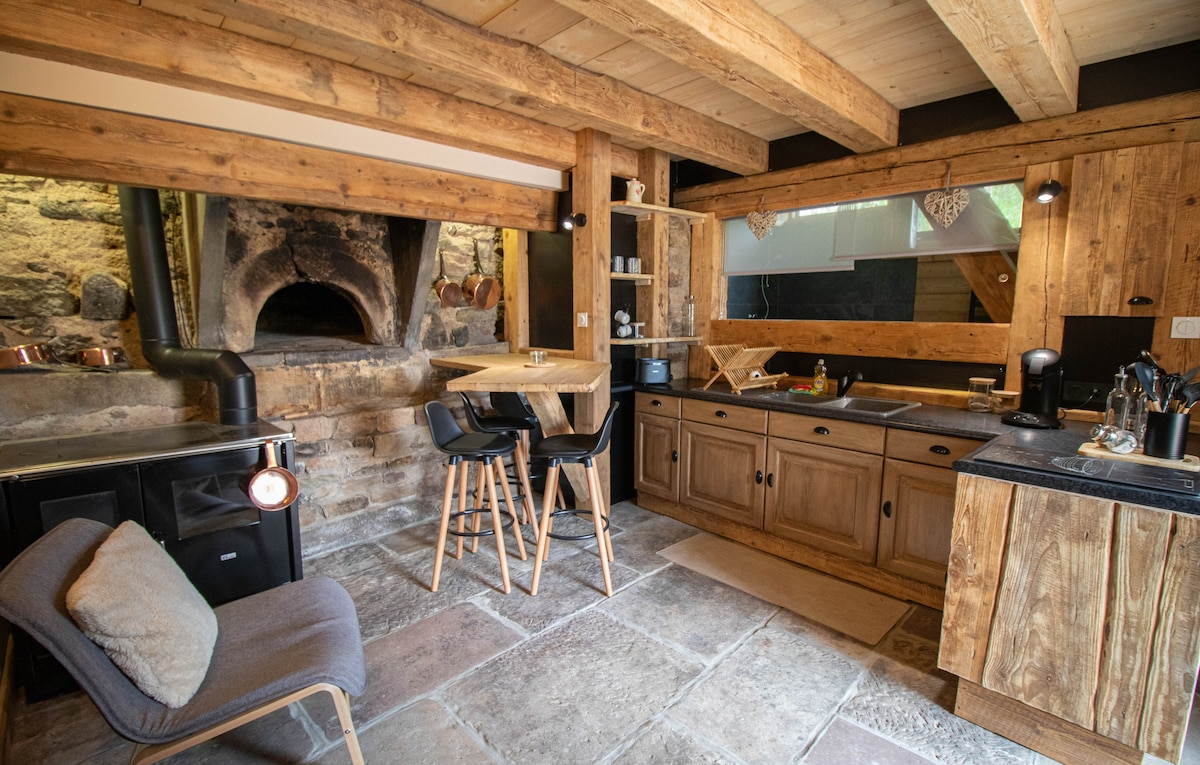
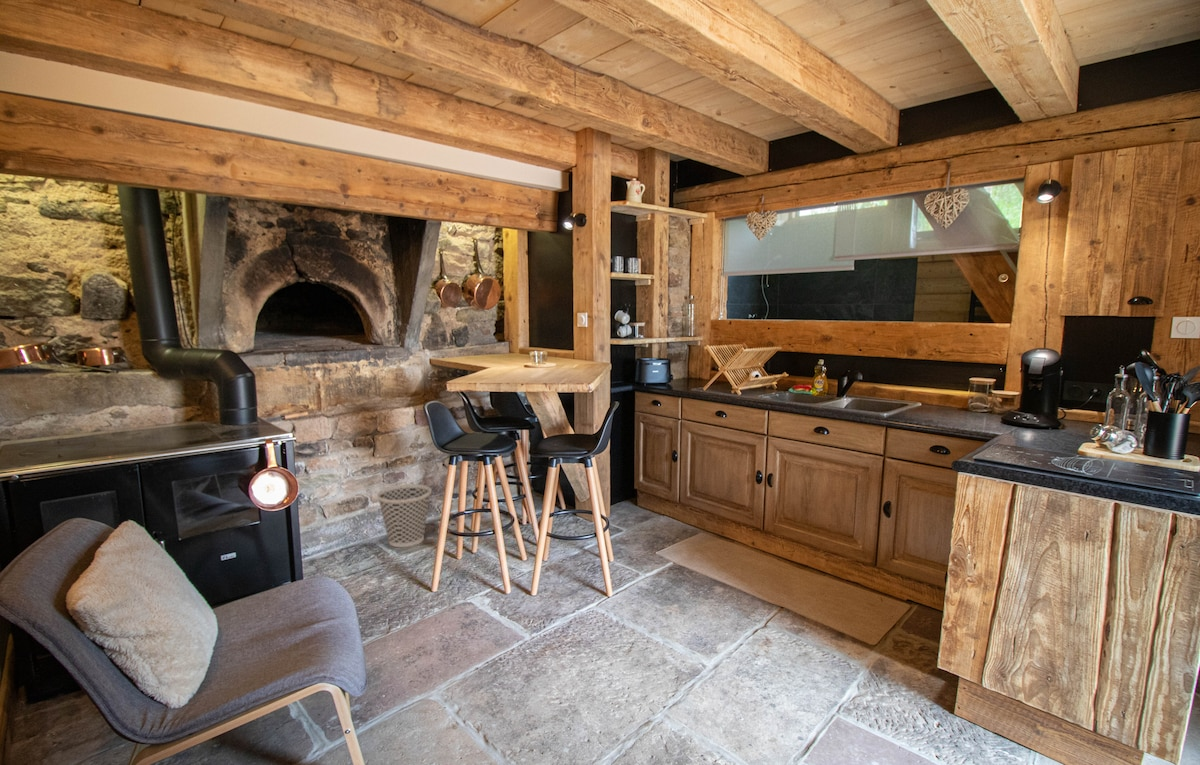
+ wastebasket (405, 516)
